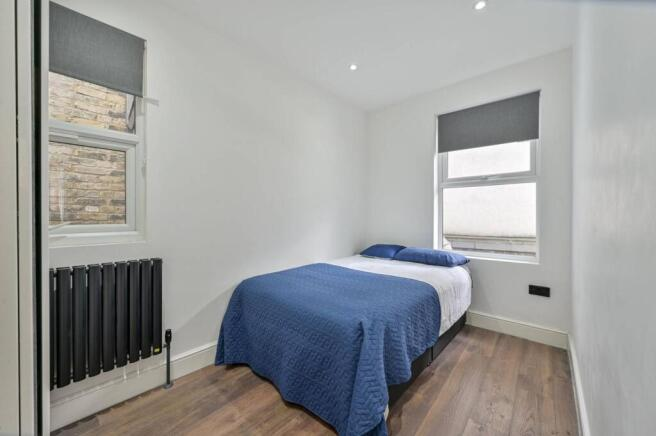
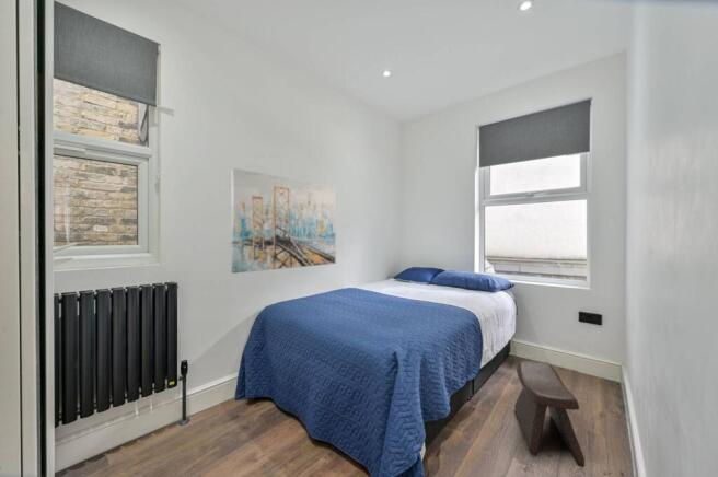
+ wall art (291, 223)
+ stool (544, 405)
